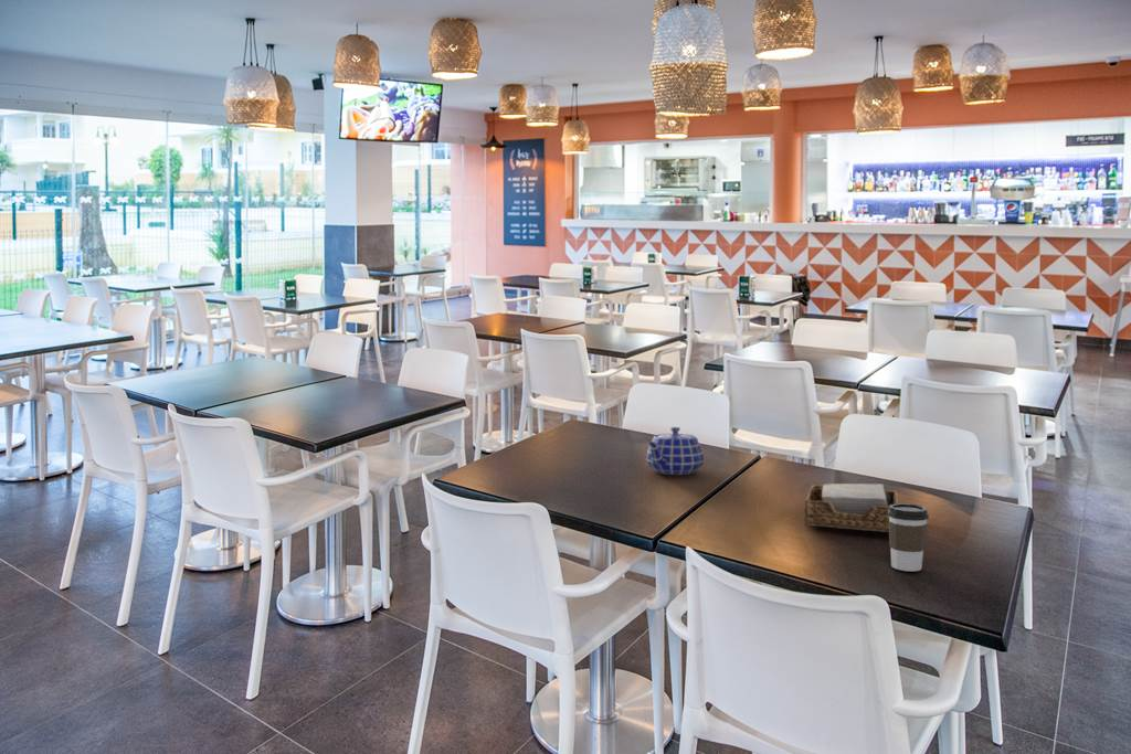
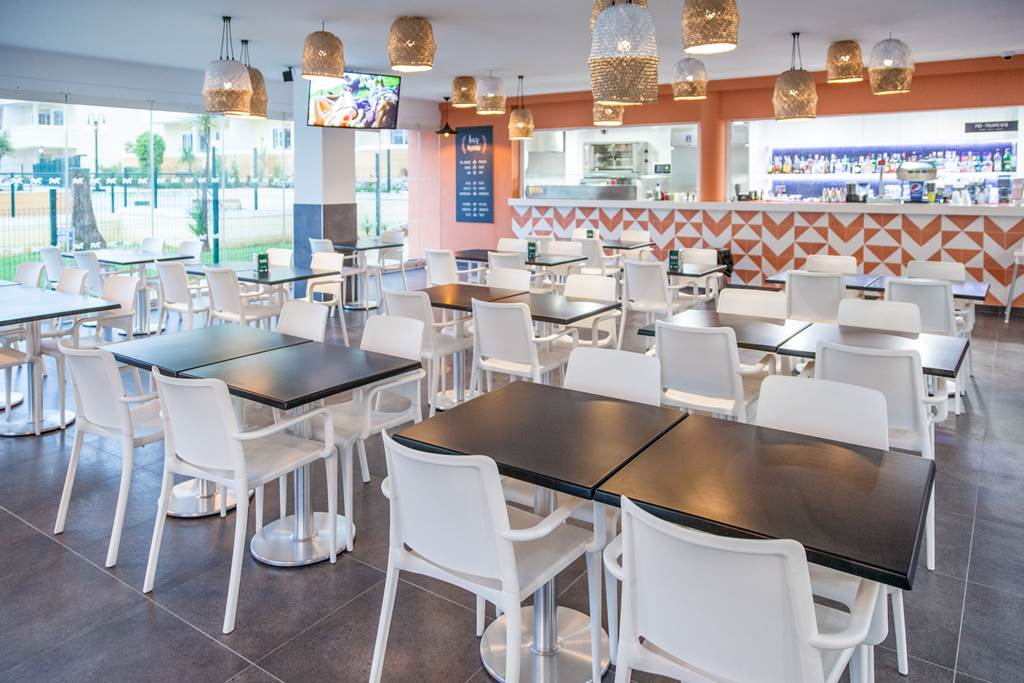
- coffee cup (907, 537)
- teapot (673, 449)
- napkin holder (852, 503)
